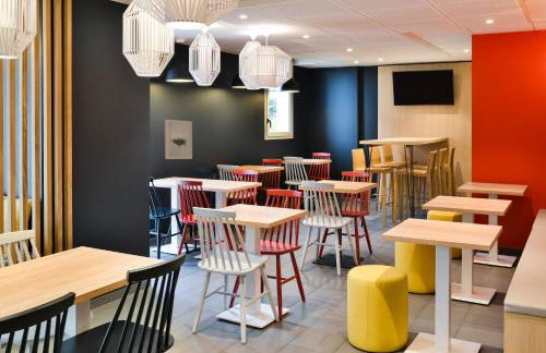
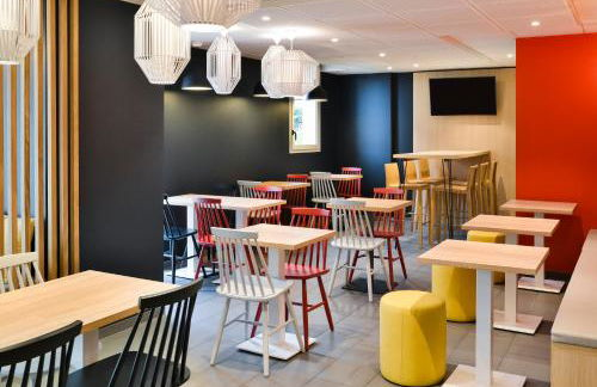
- wall art (178, 139)
